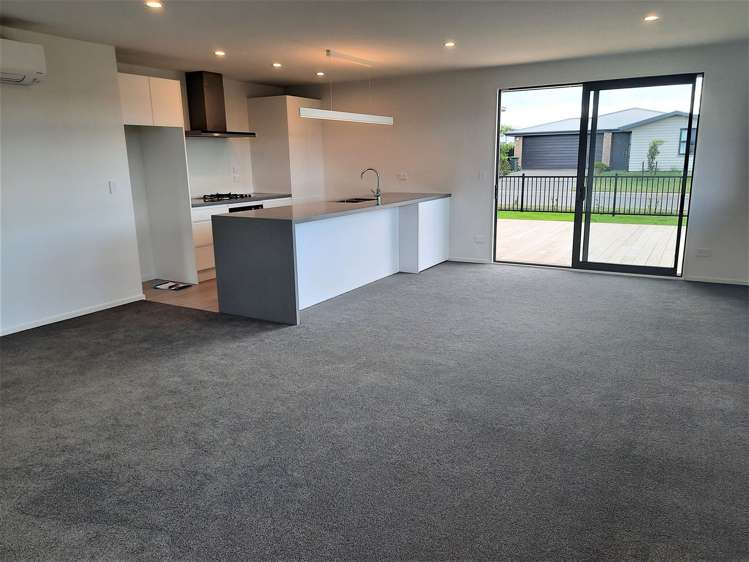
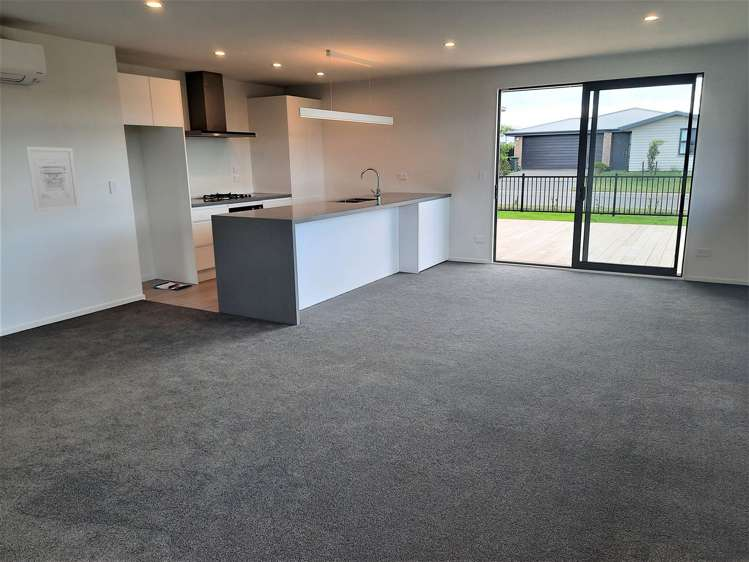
+ wall art (54, 179)
